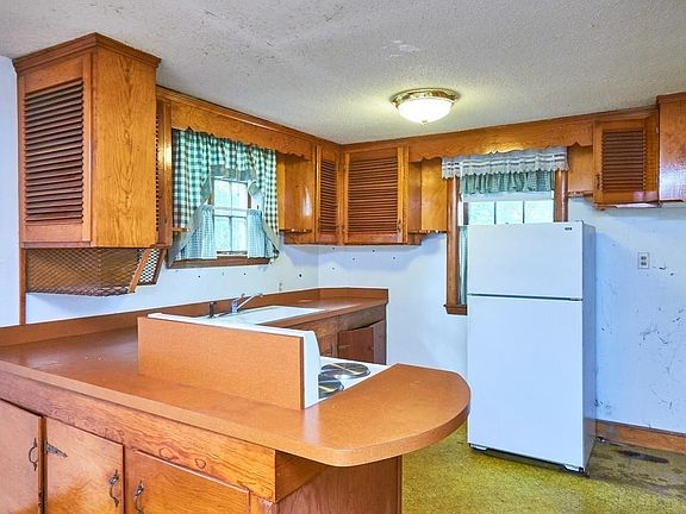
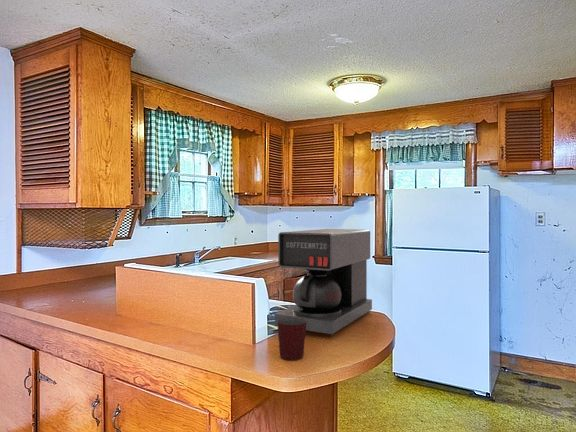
+ mug (294, 337)
+ coffee maker (327, 275)
